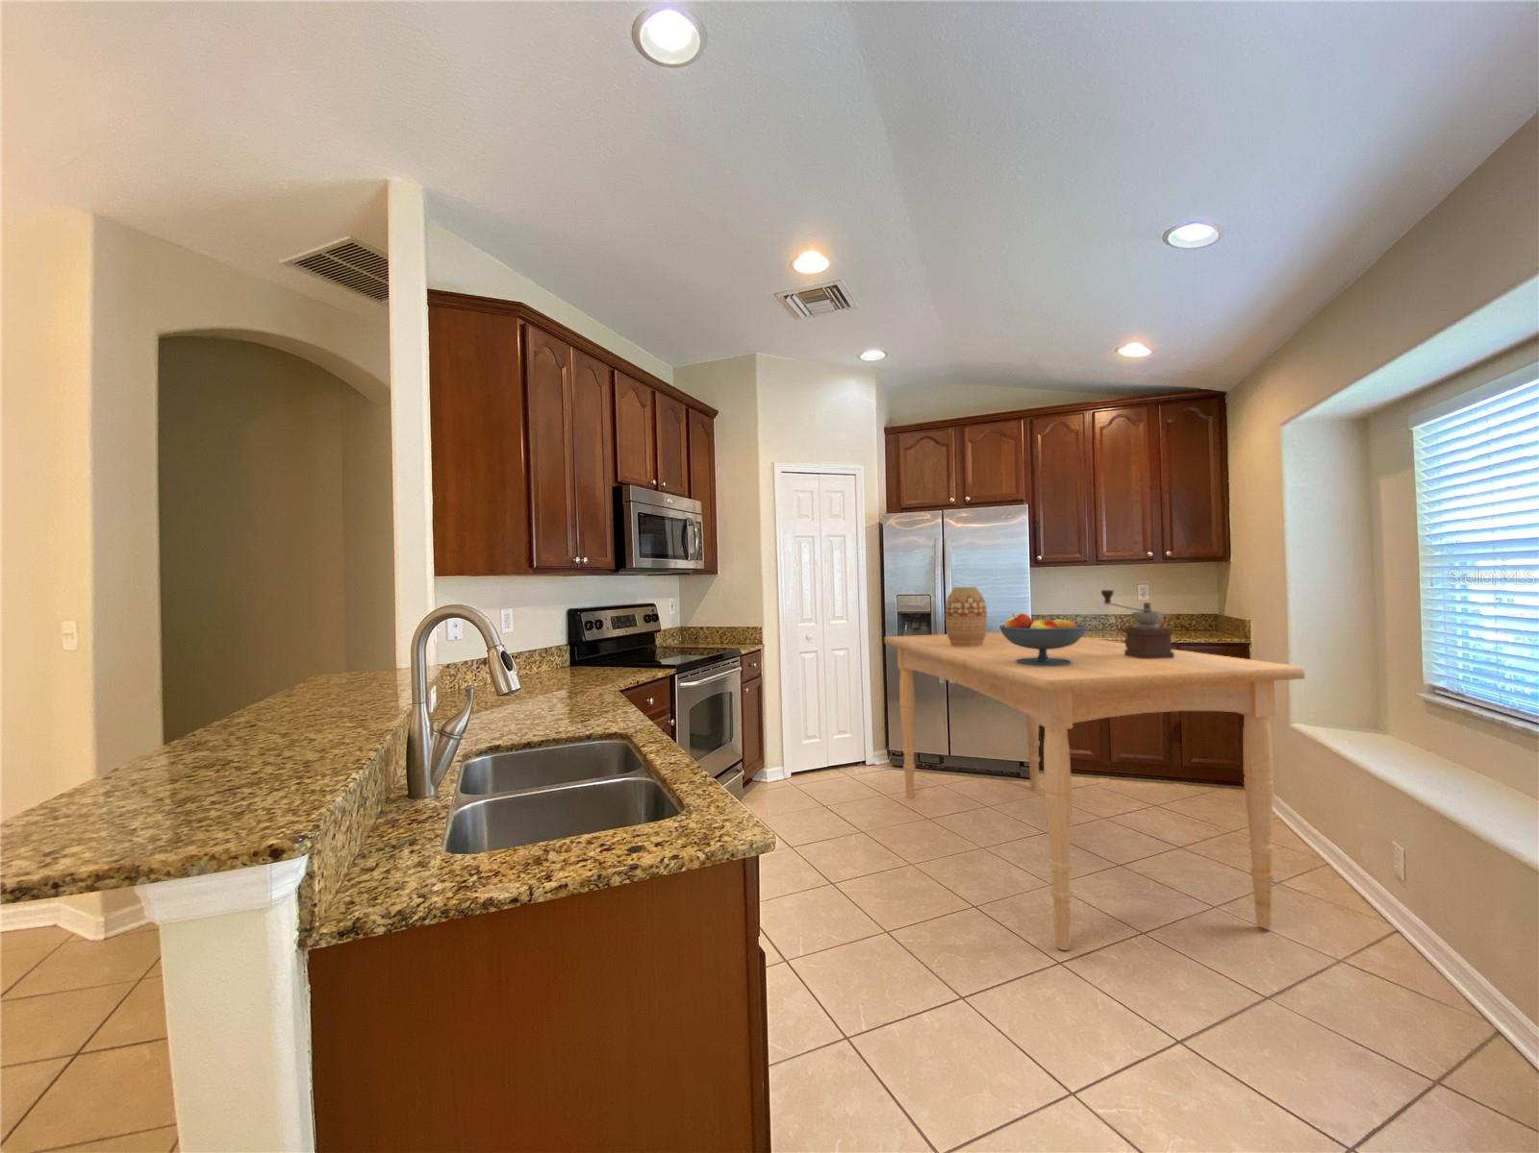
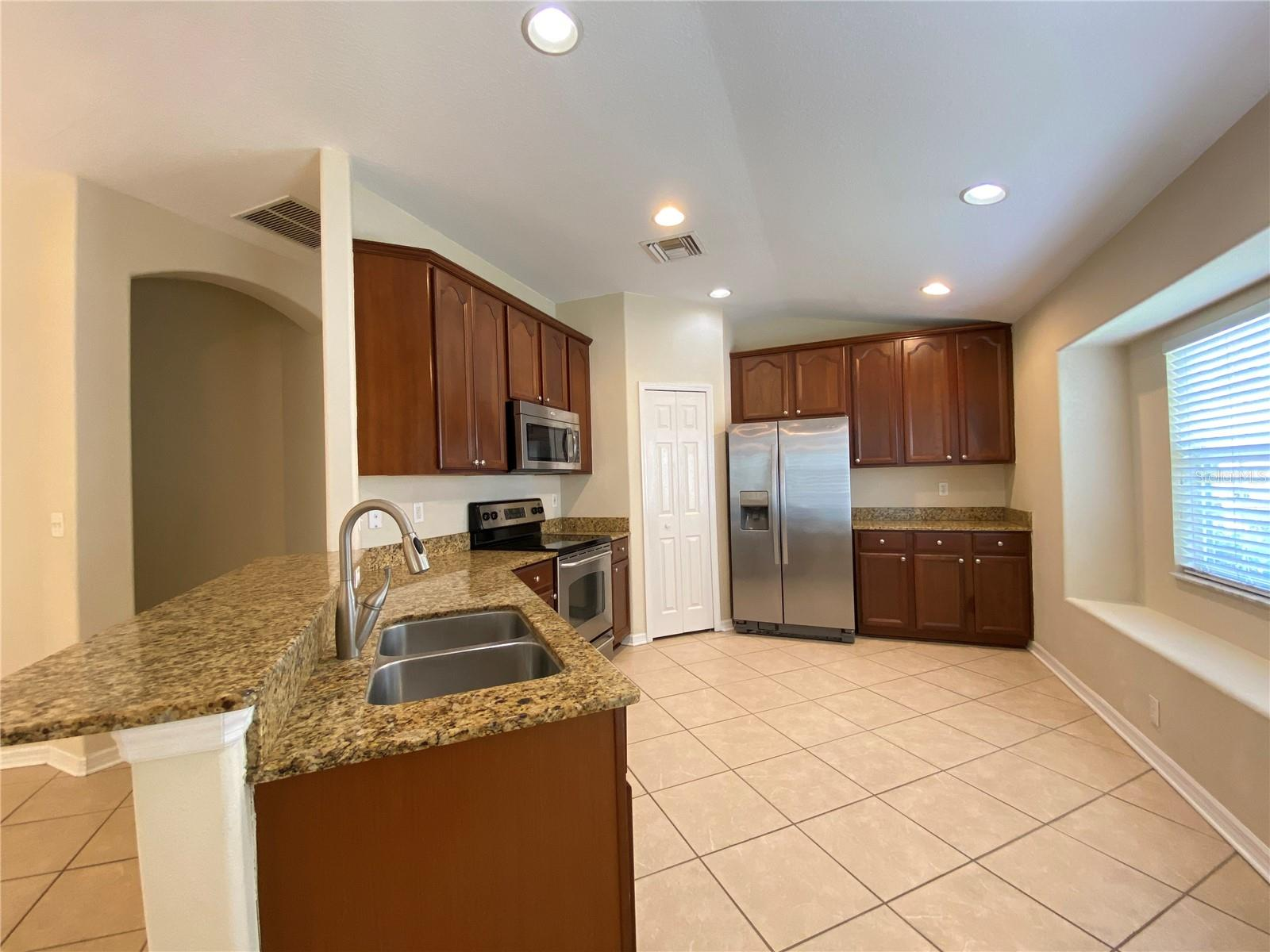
- fruit bowl (1042, 637)
- coffee grinder (1129, 626)
- vase (966, 616)
- dining table (1043, 746)
